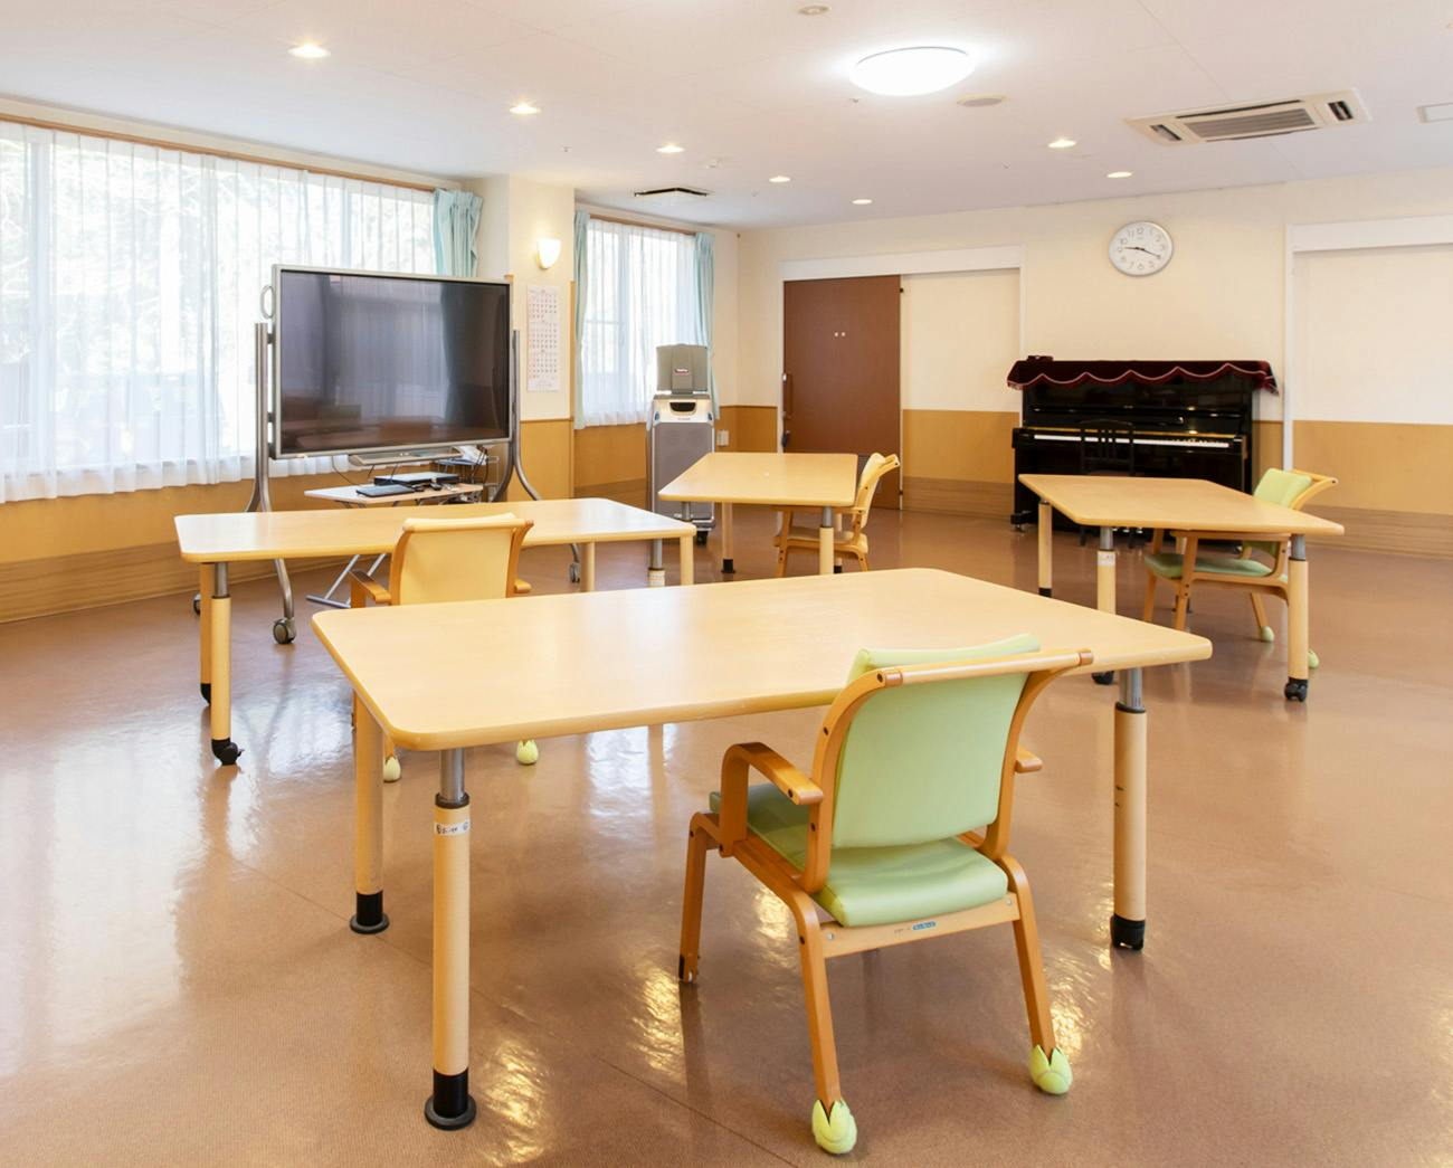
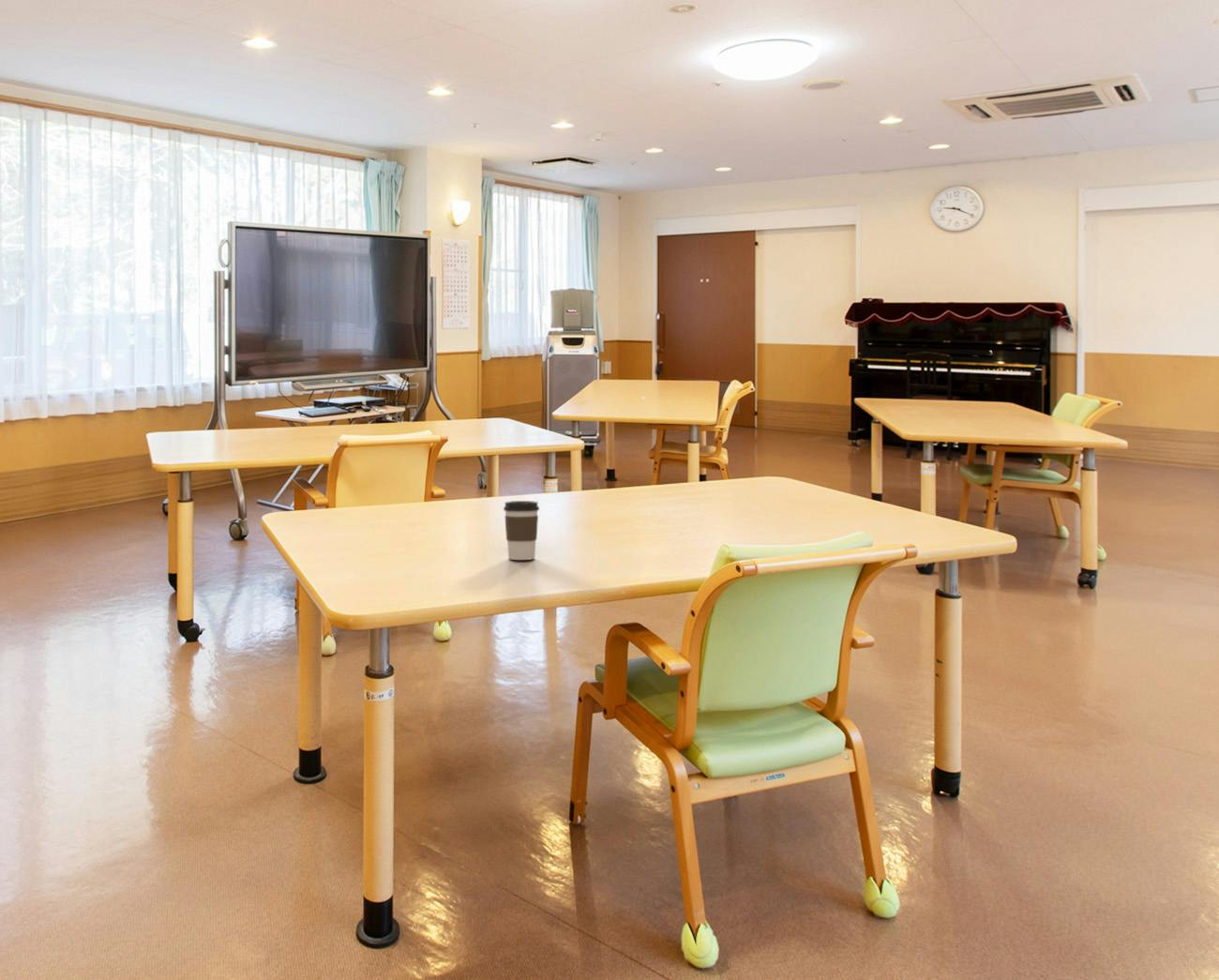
+ coffee cup (521, 530)
